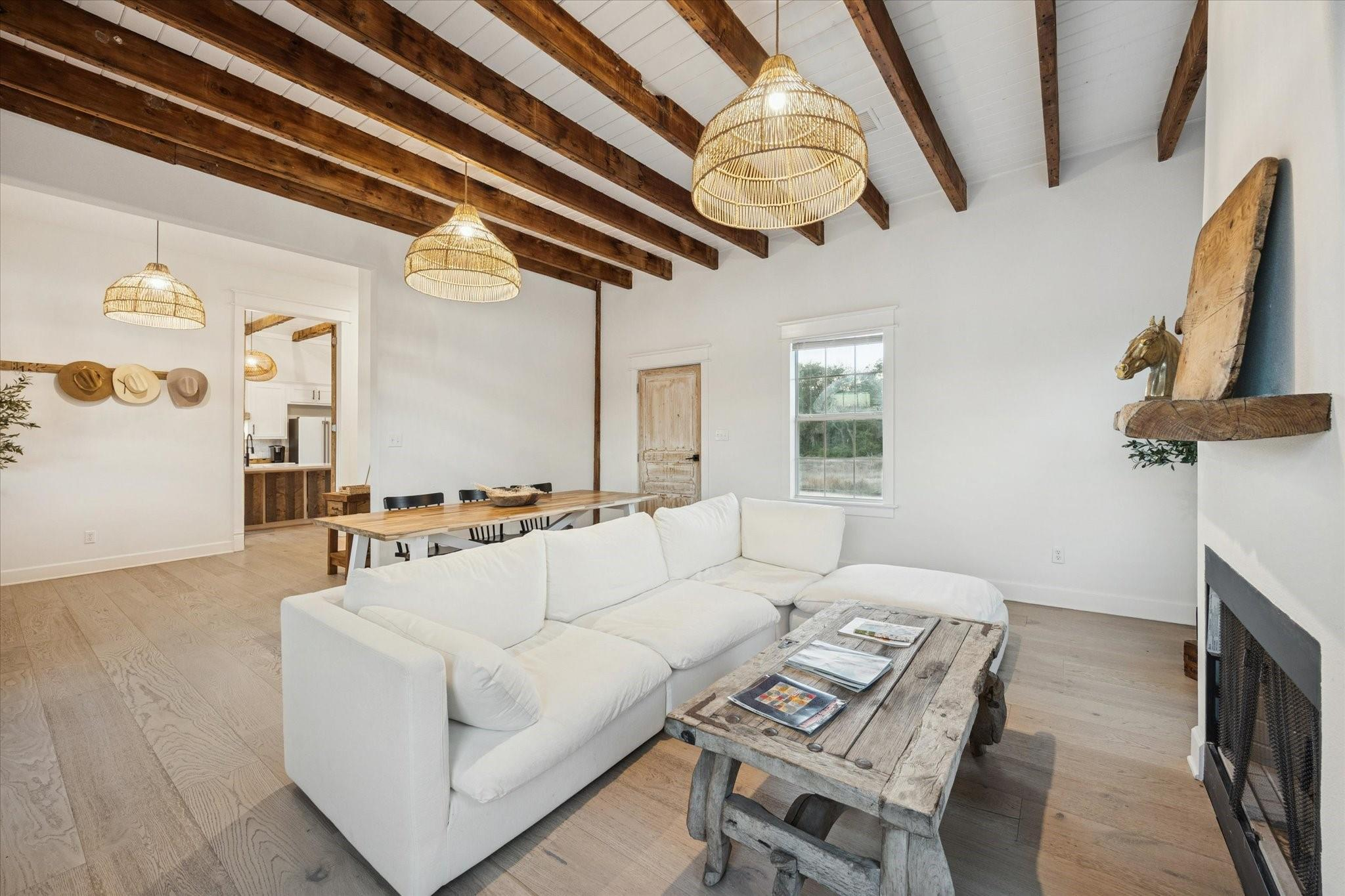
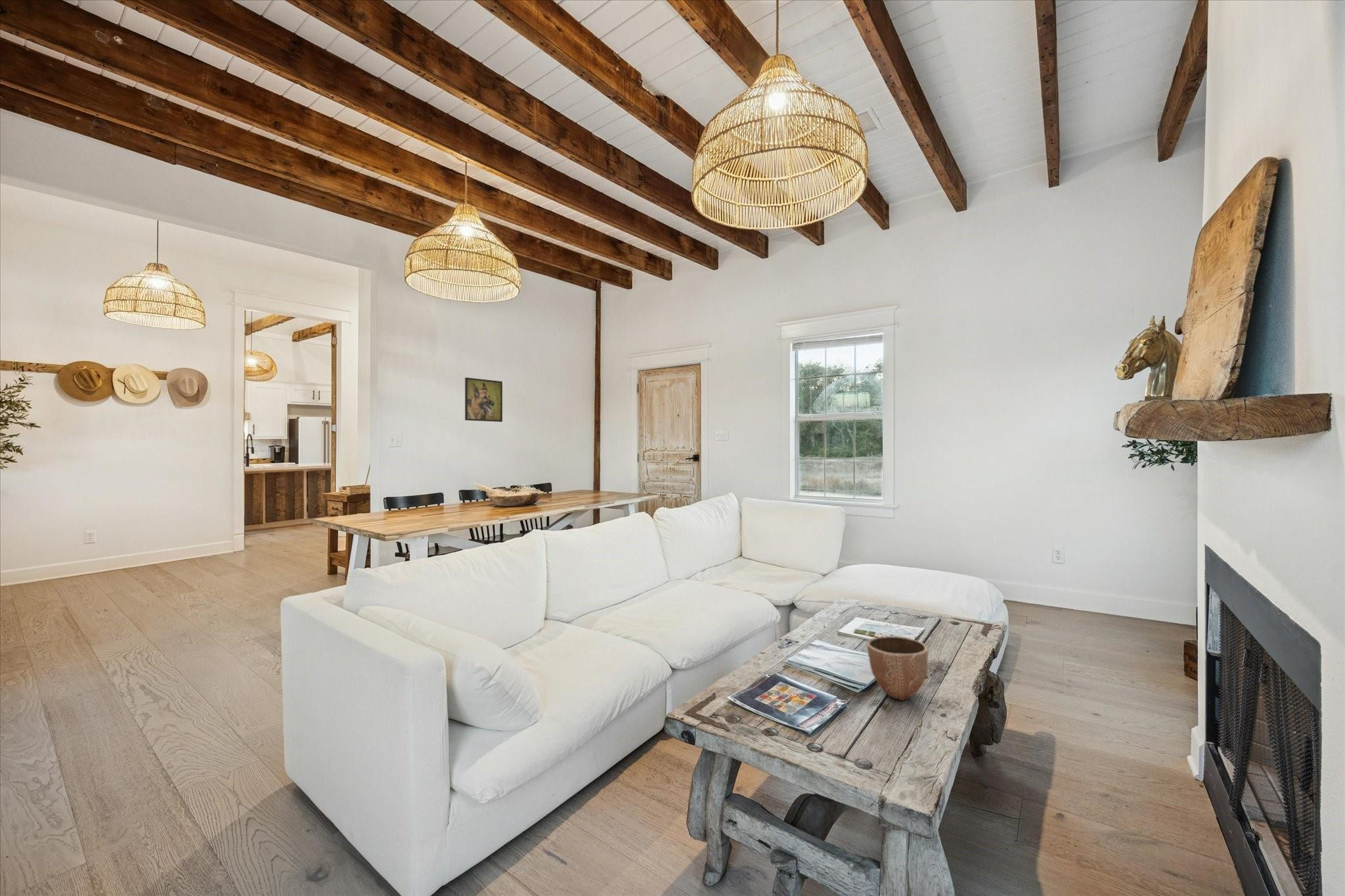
+ decorative bowl (897, 670)
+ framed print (484, 400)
